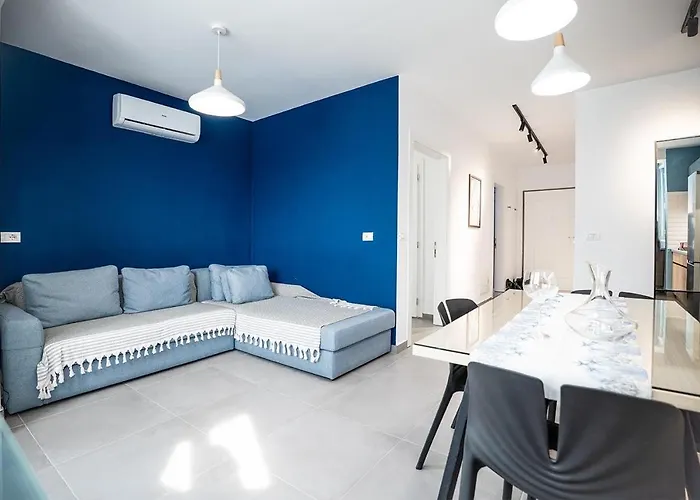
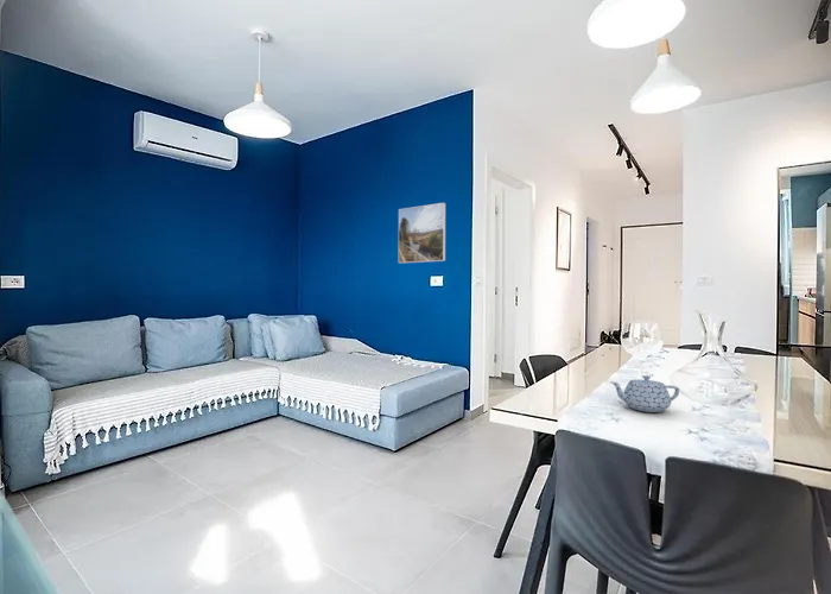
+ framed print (420, 234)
+ teapot (643, 392)
